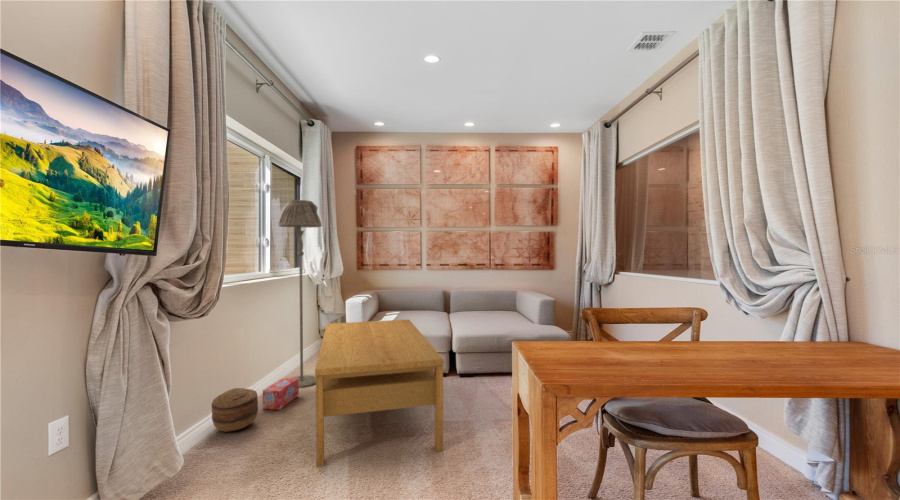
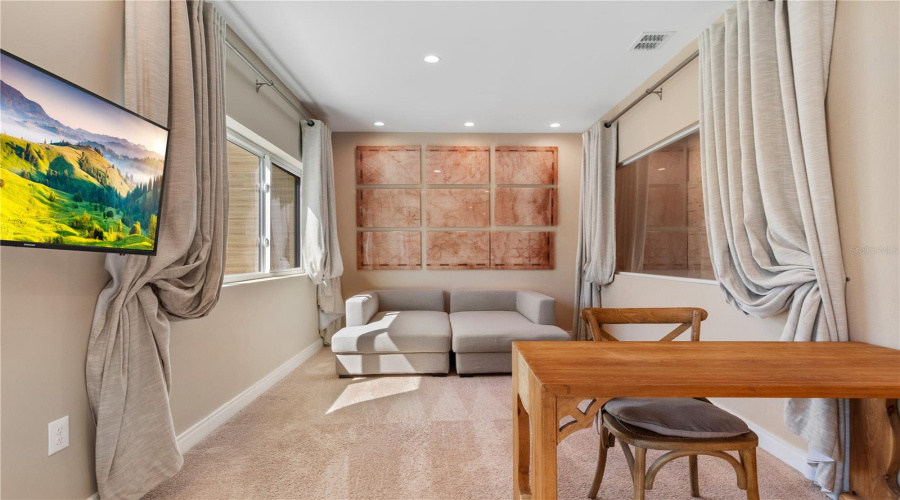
- box (281, 393)
- basket (235, 408)
- coffee table (374, 375)
- floor lamp (300, 291)
